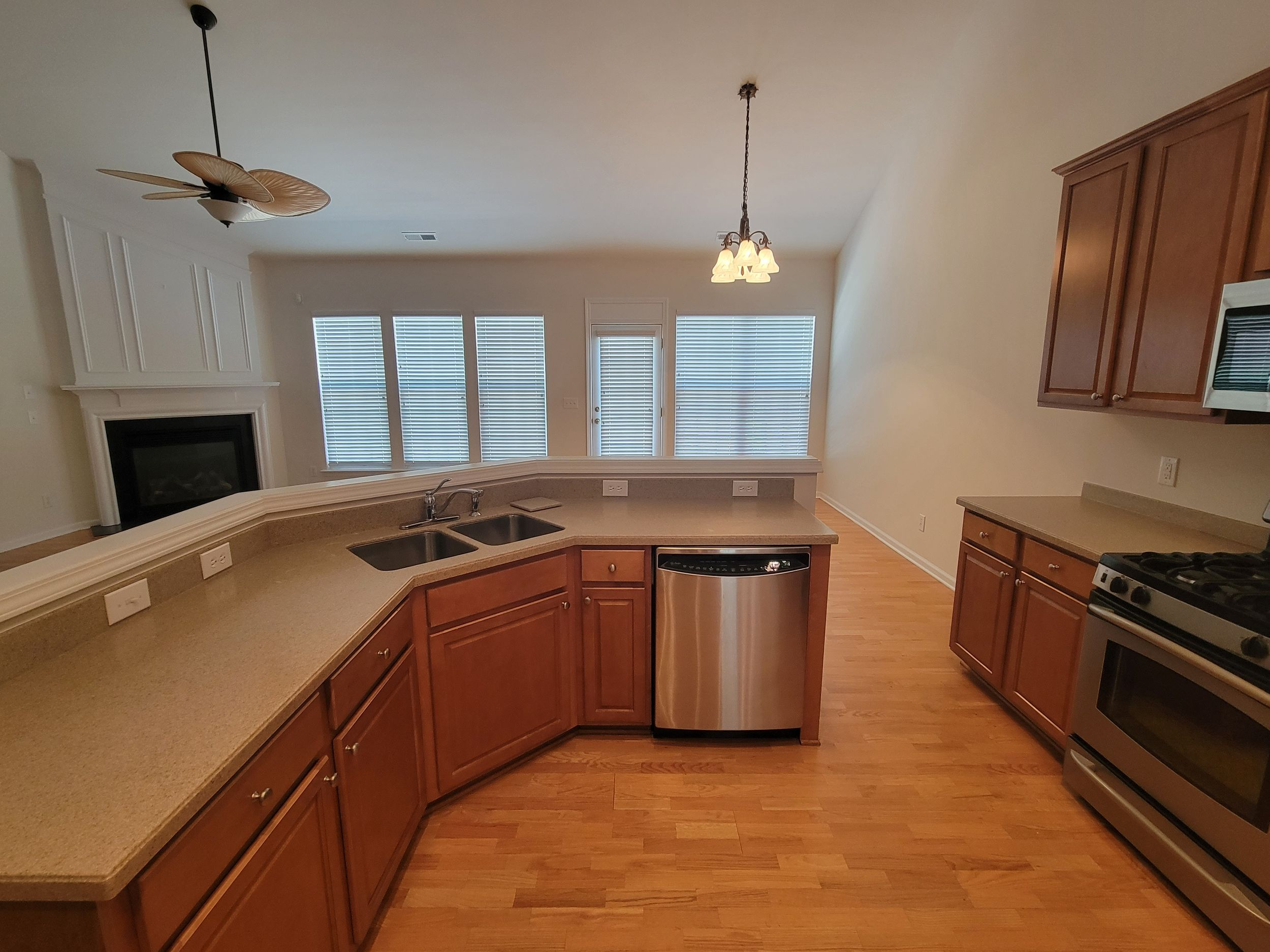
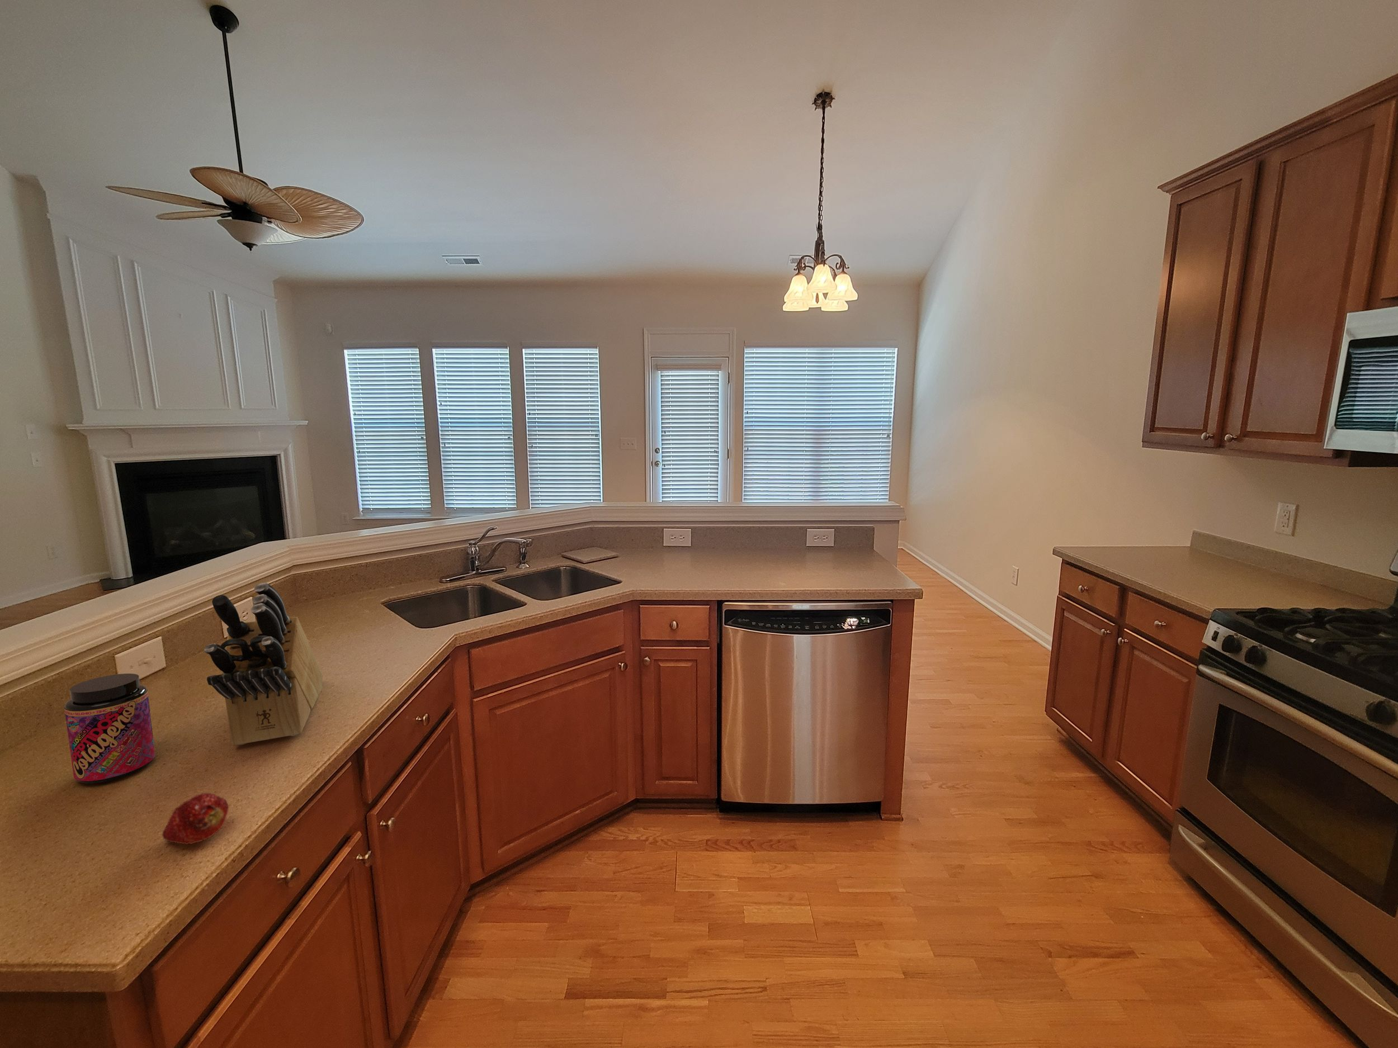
+ jar (111, 727)
+ knife block (269, 649)
+ fruit (196, 817)
